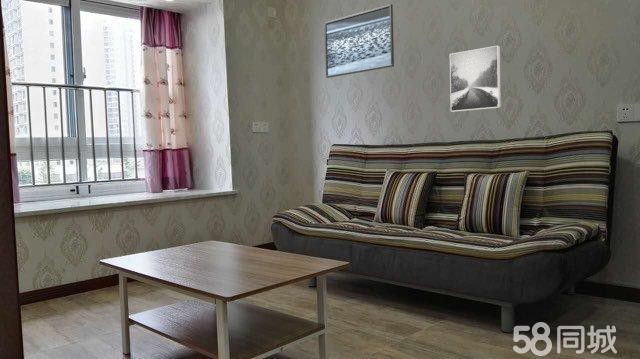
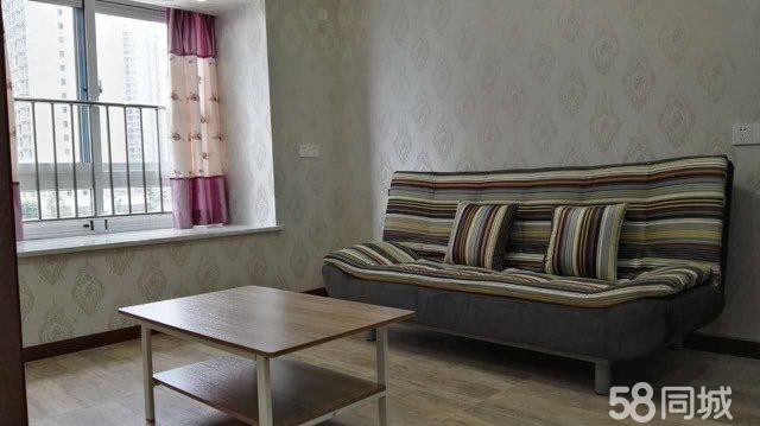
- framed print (474, 79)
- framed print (357, 43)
